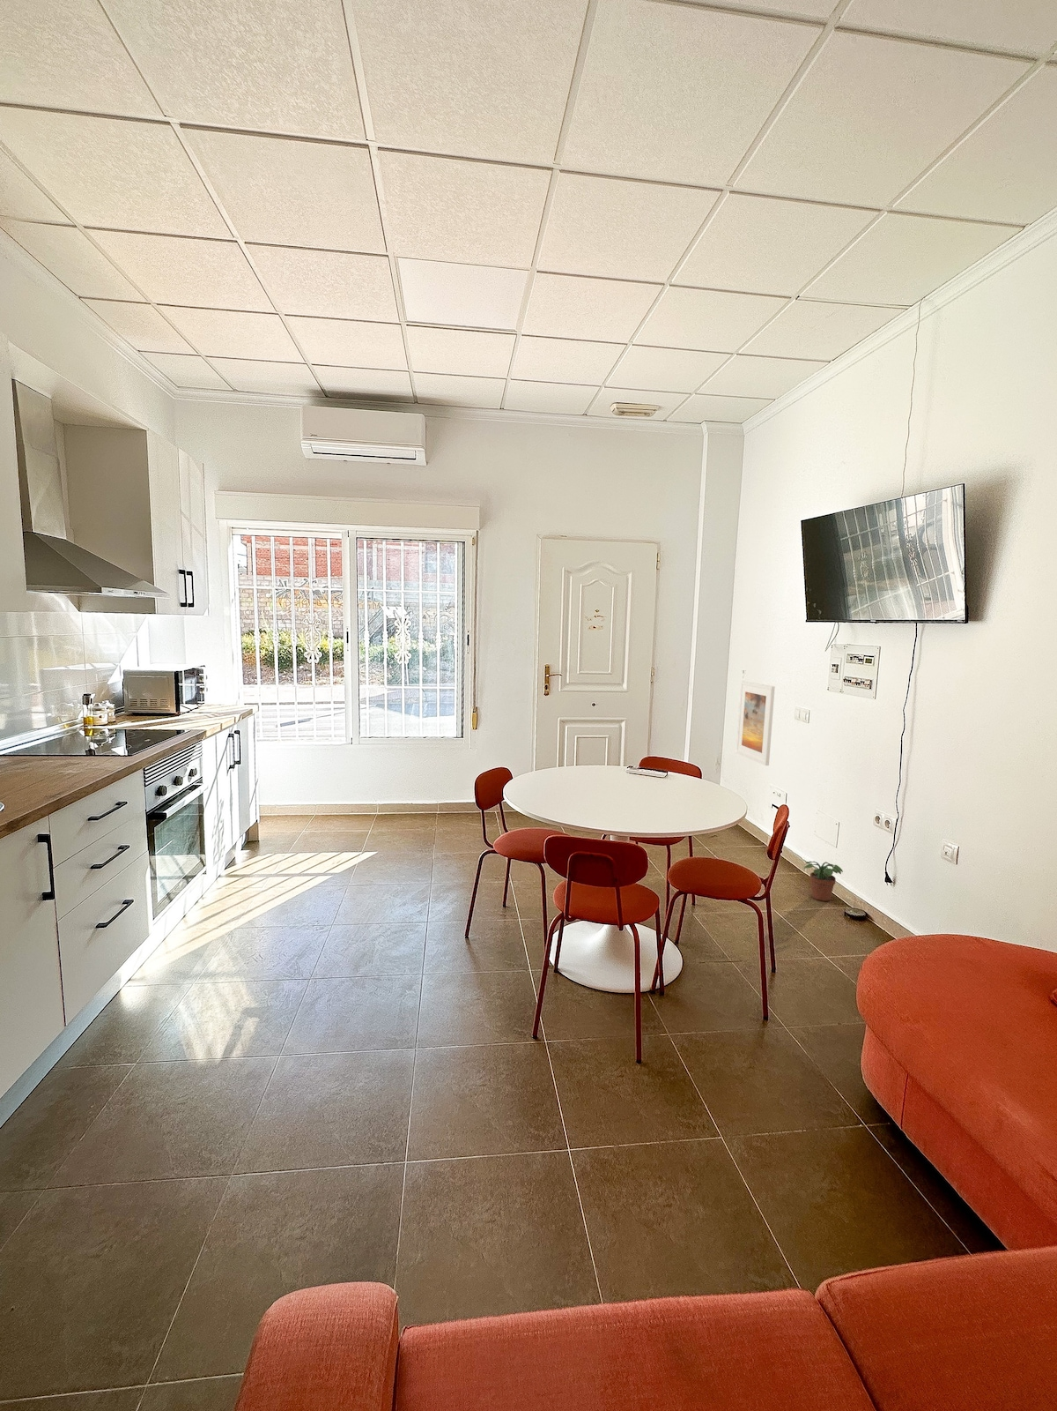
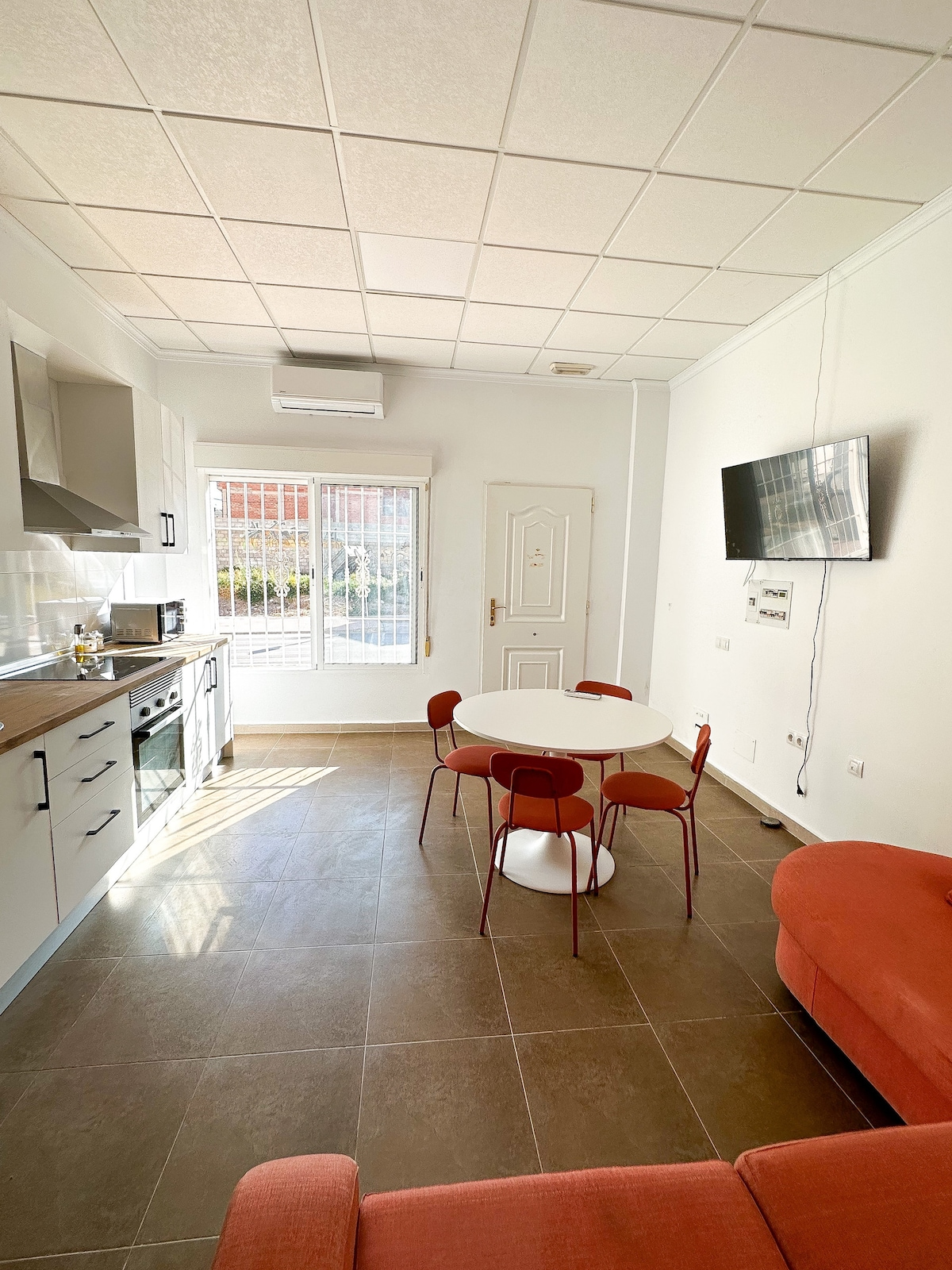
- potted plant (821, 880)
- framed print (754, 721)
